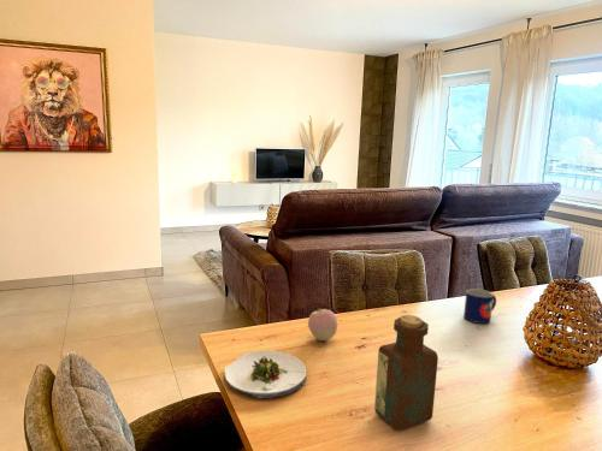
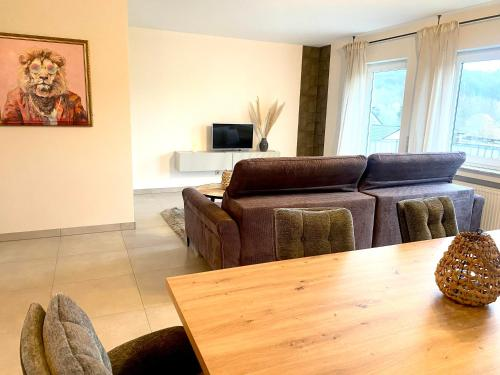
- bottle (406, 368)
- mug (482, 304)
- salad plate (266, 367)
- apple (323, 322)
